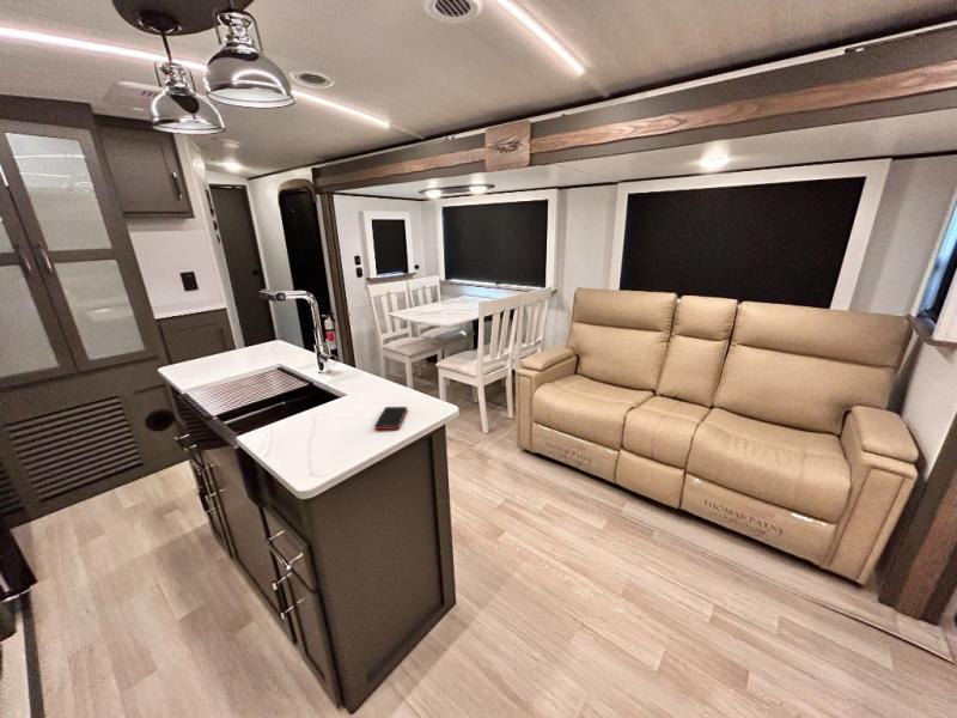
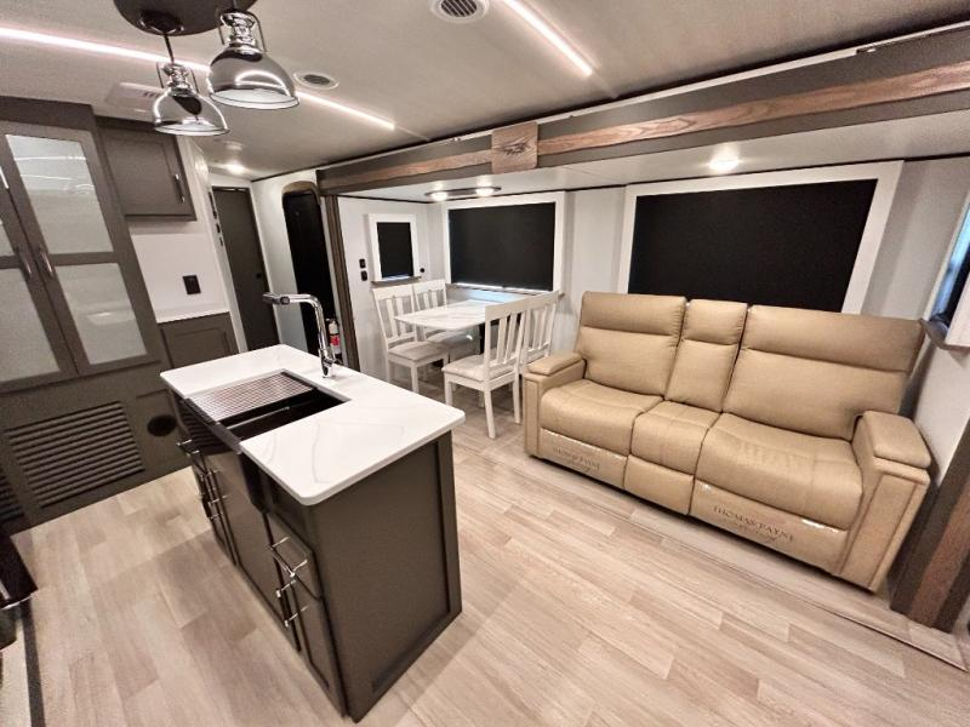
- cell phone (391, 416)
